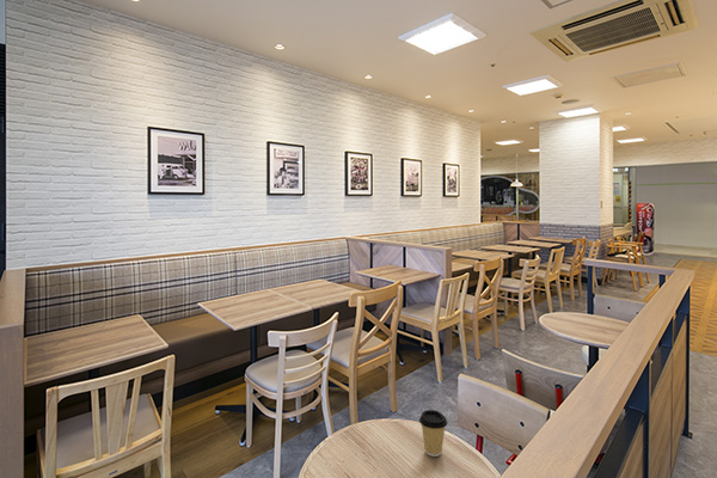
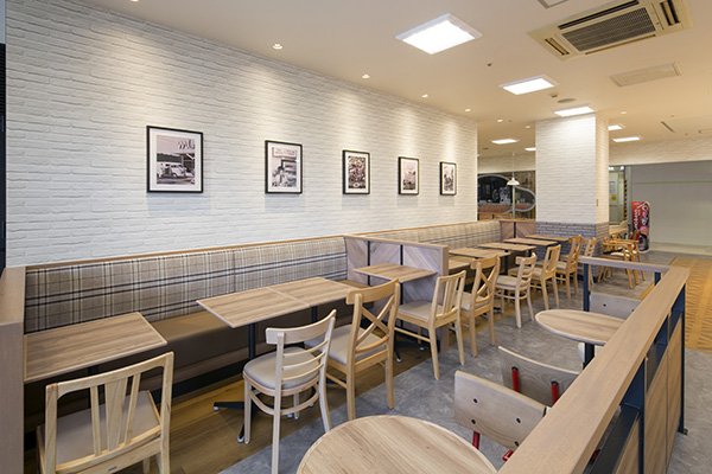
- coffee cup (433, 433)
